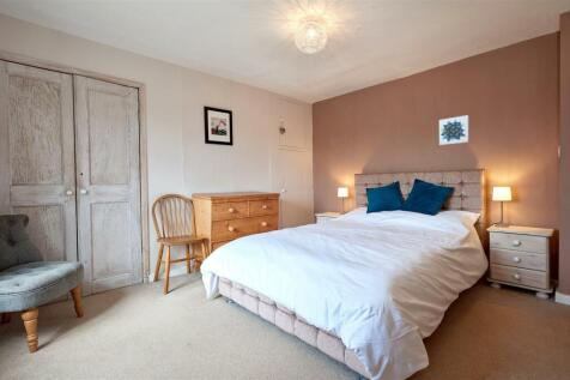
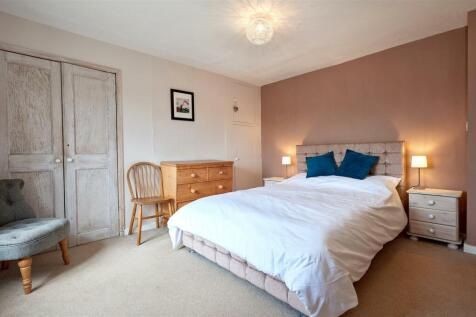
- wall art (453, 131)
